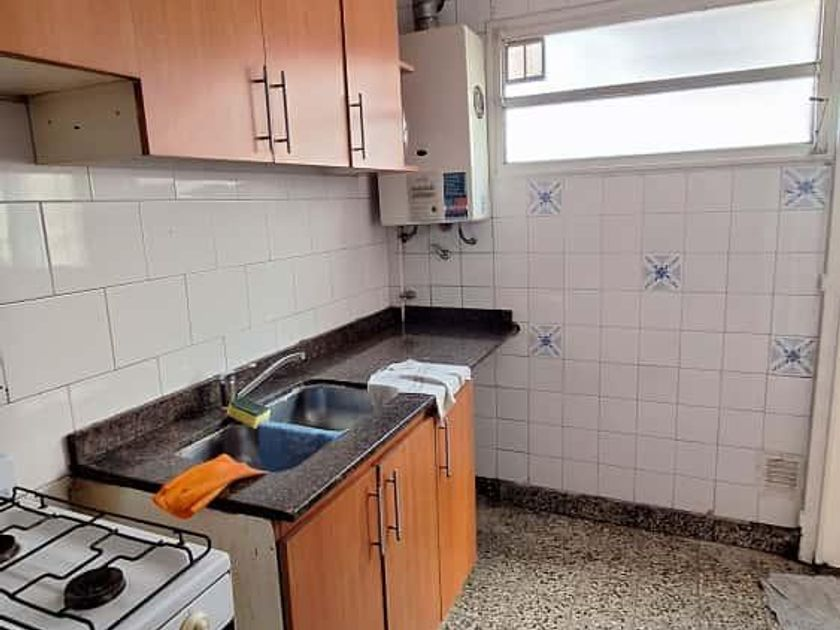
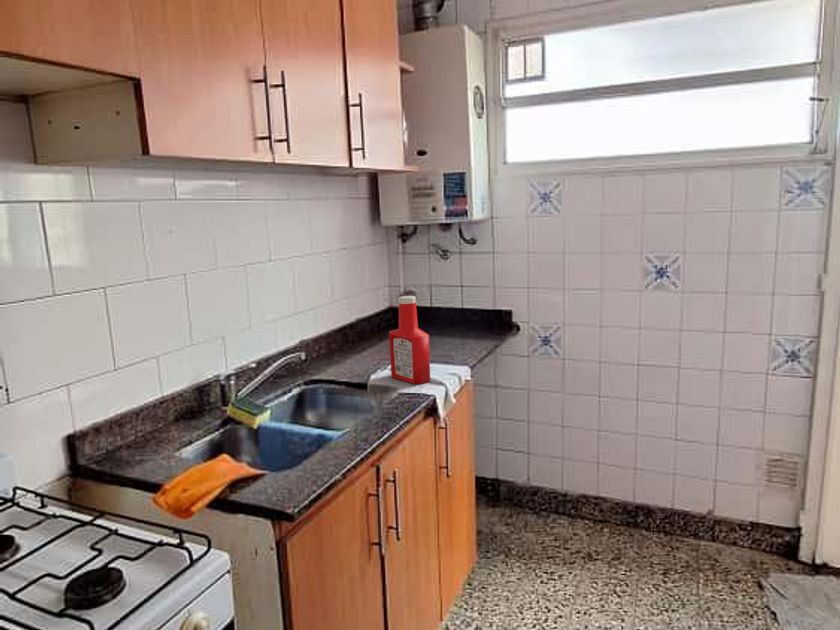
+ soap bottle (408, 338)
